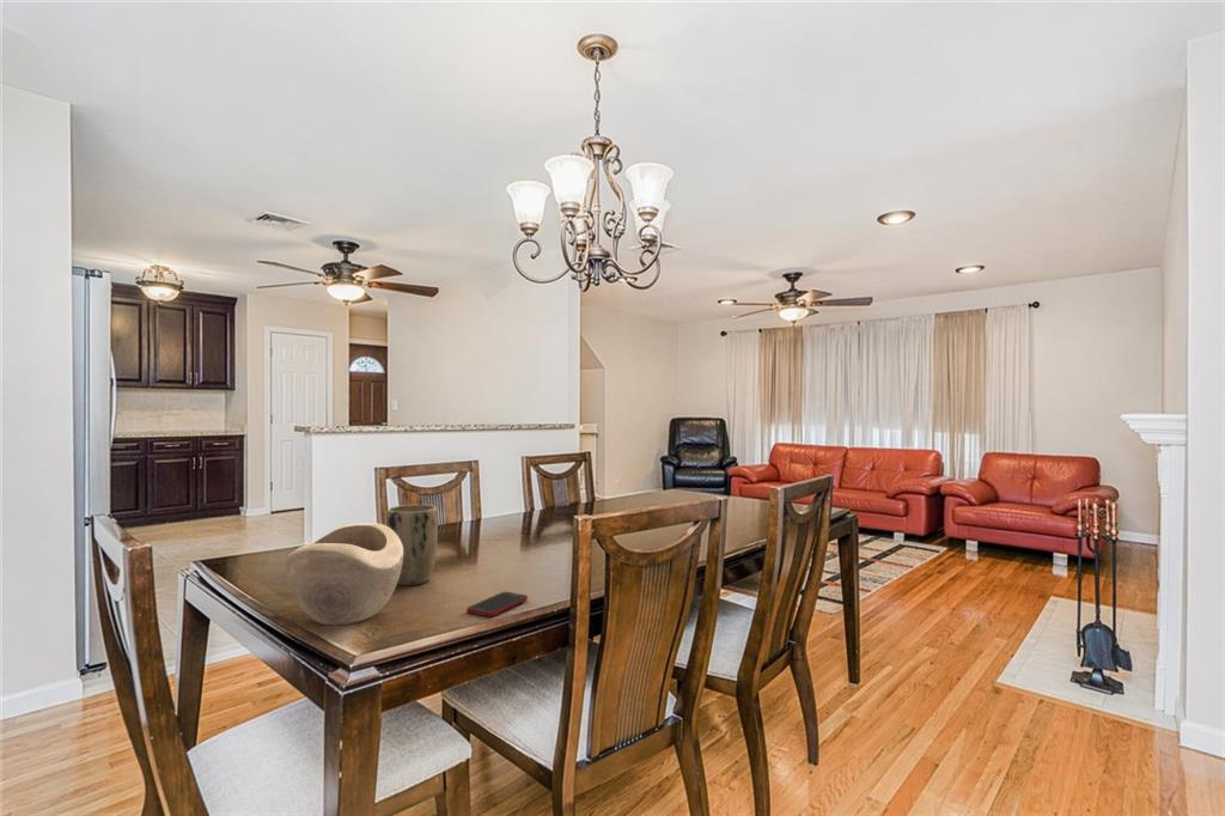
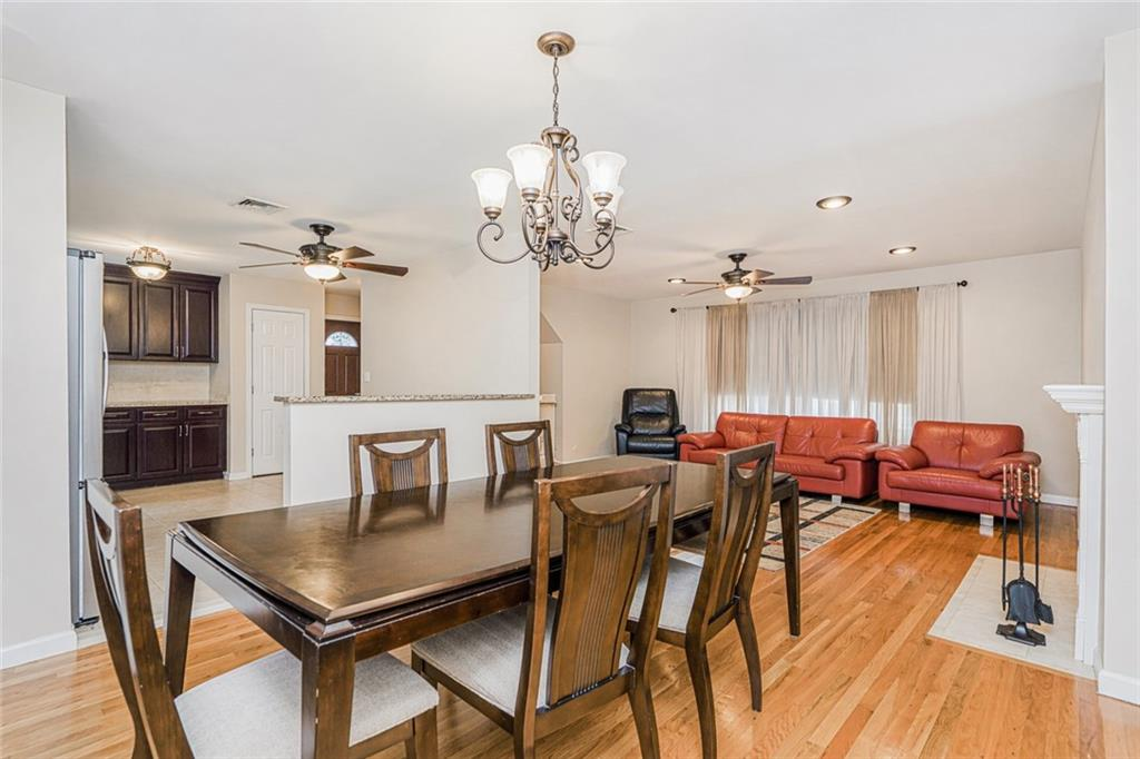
- cell phone (498, 603)
- decorative bowl (347, 573)
- plant pot (412, 543)
